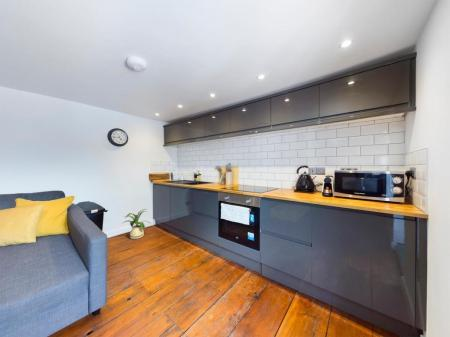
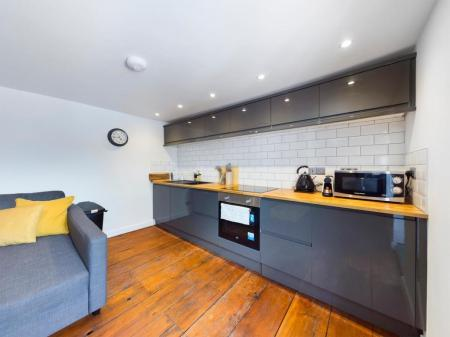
- house plant (136, 222)
